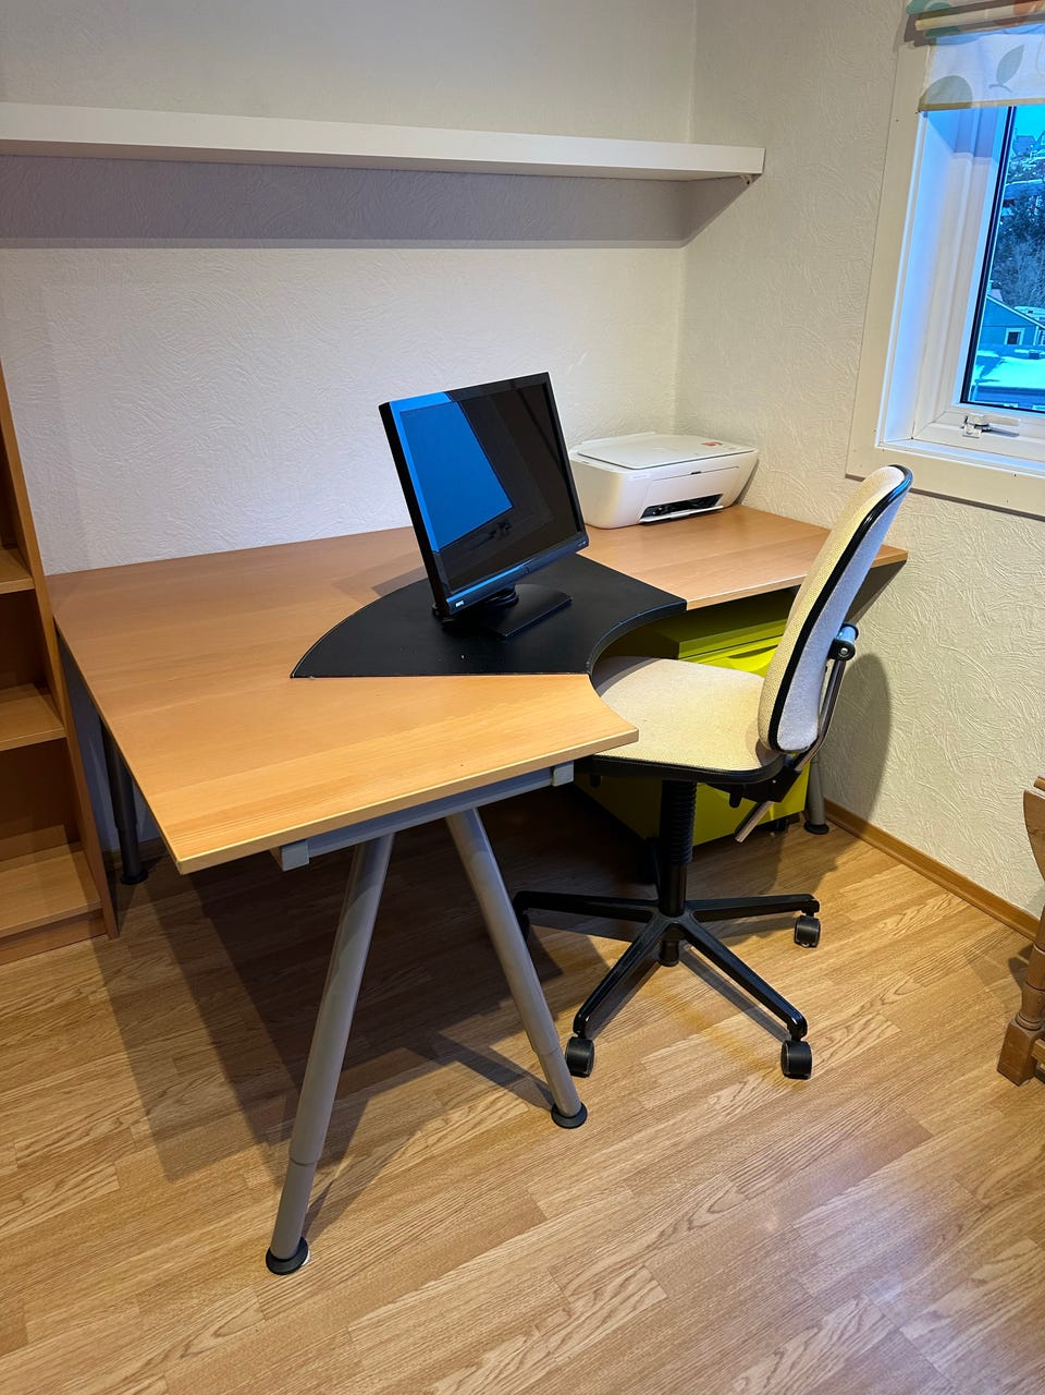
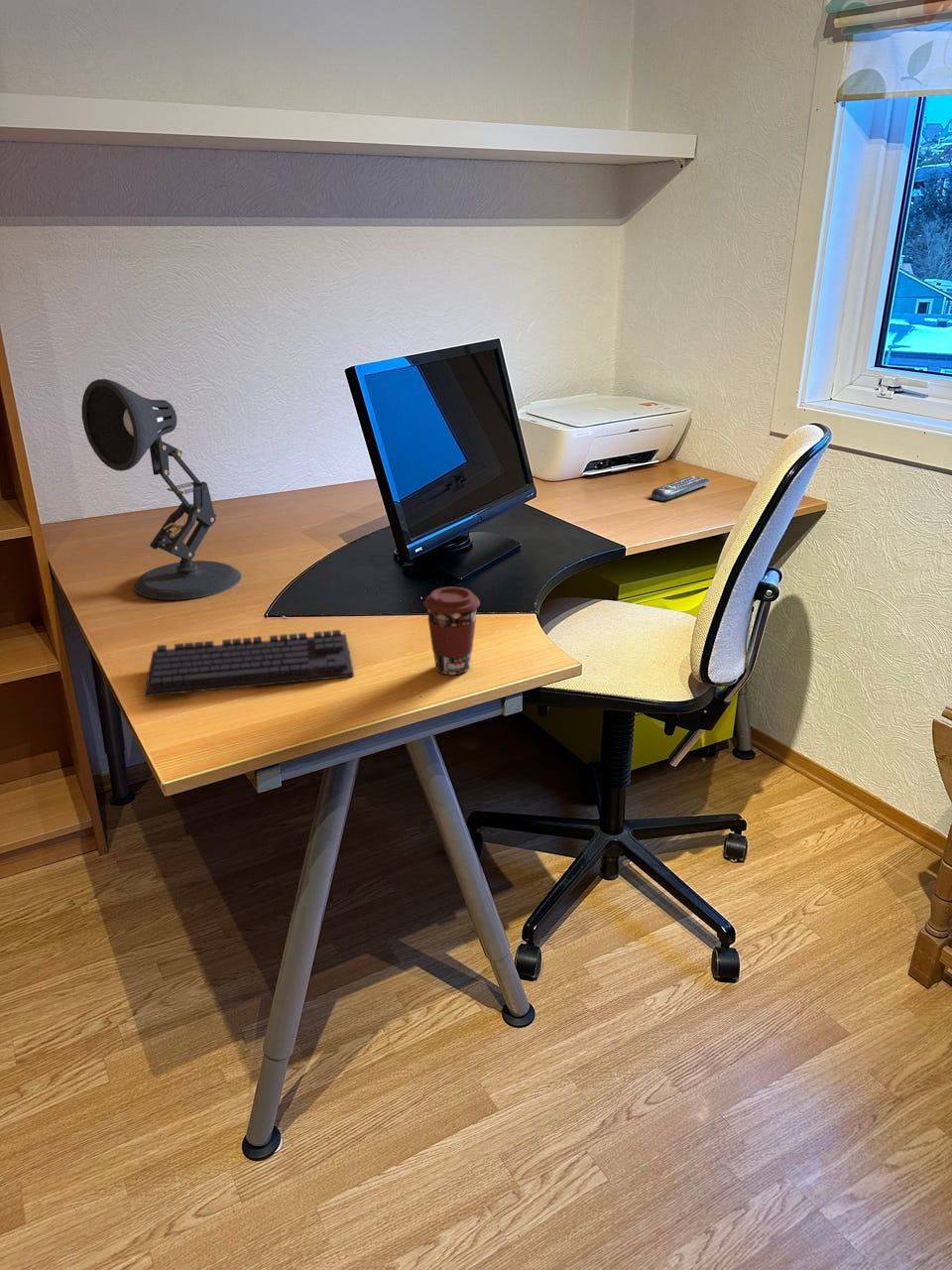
+ keyboard (251, 661)
+ desk lamp (171, 482)
+ remote control (680, 487)
+ coffee cup (452, 631)
